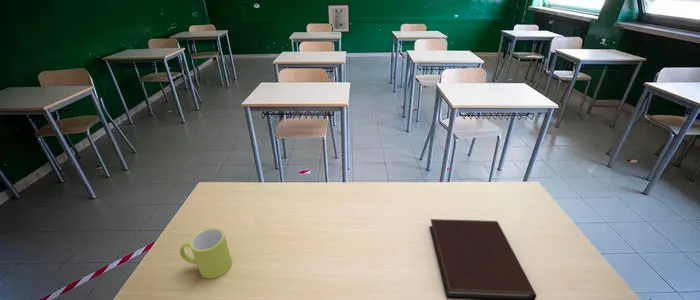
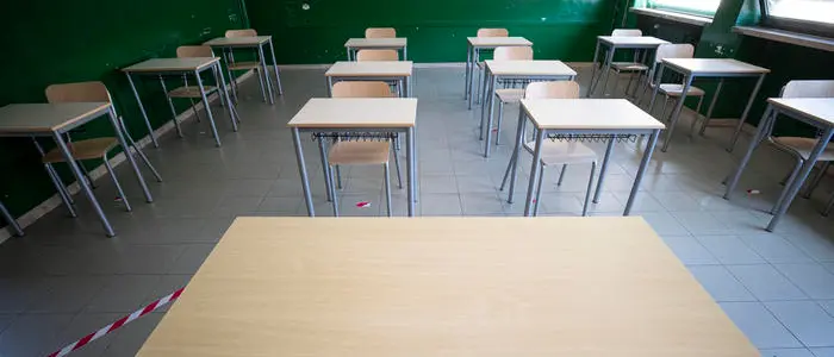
- mug (204, 253)
- wall art (338, 18)
- notebook (475, 255)
